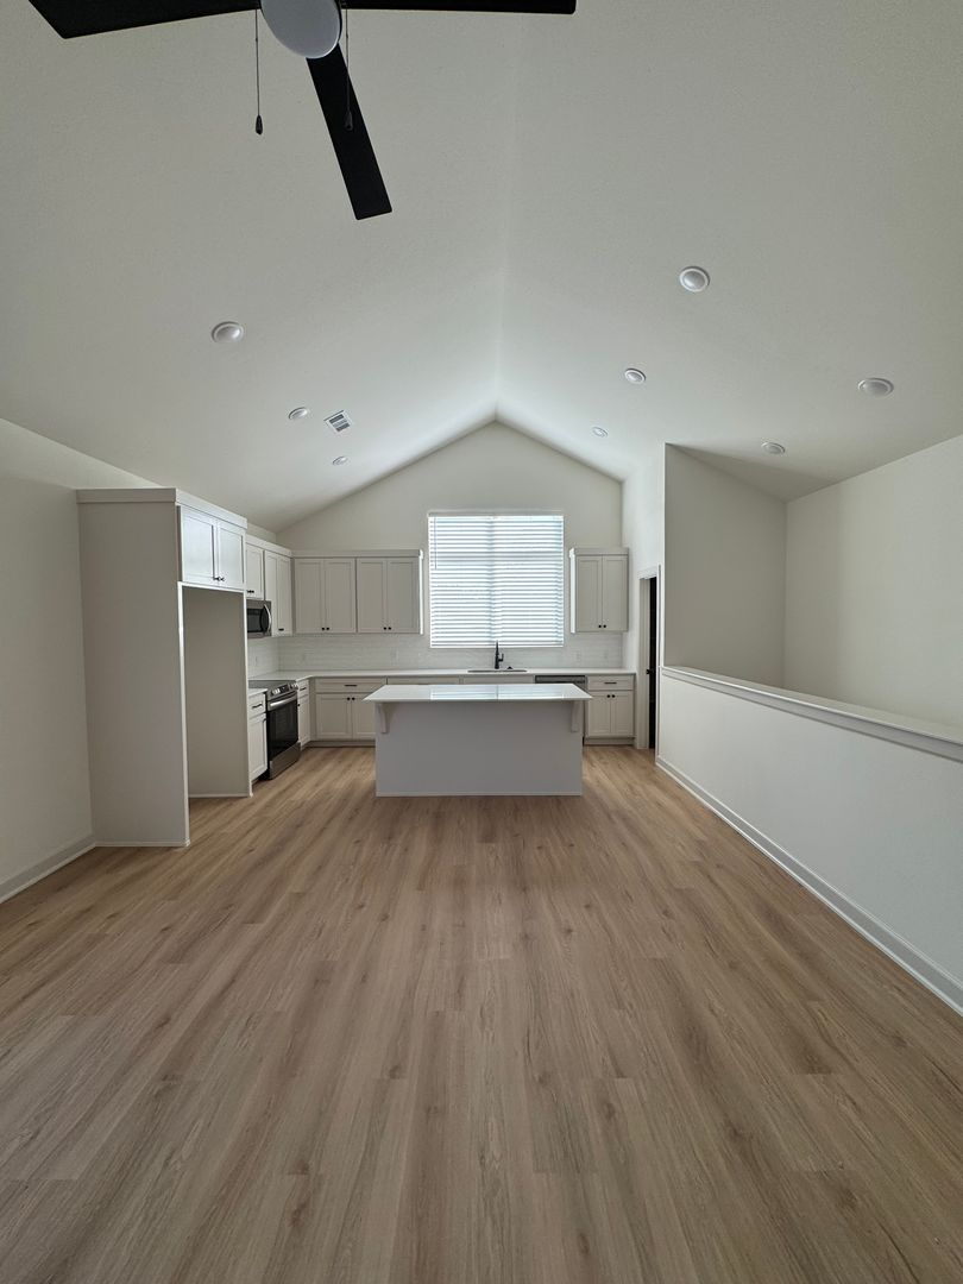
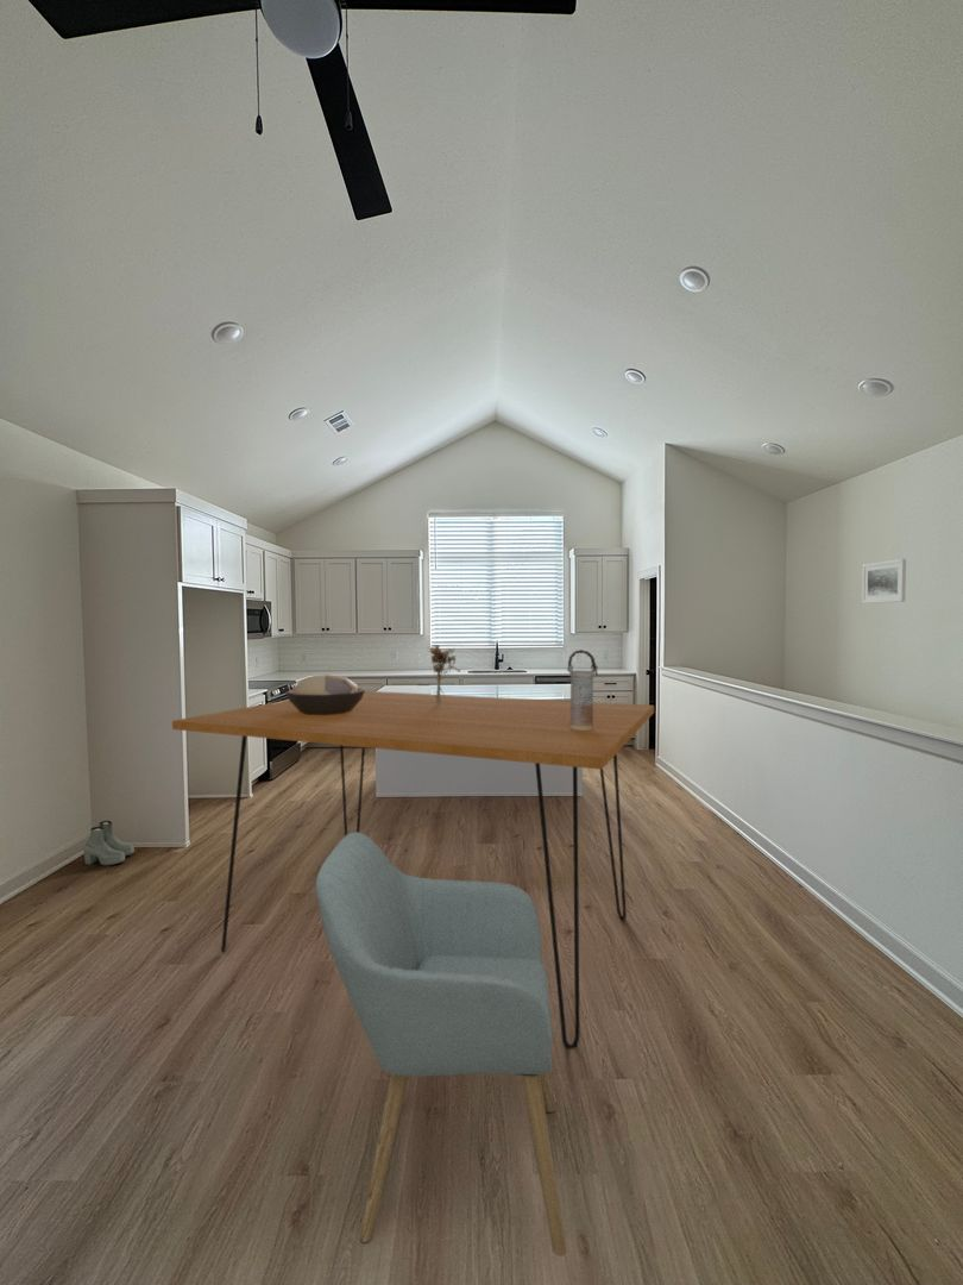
+ chair (445, 1008)
+ decorative bowl (326, 692)
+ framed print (882, 582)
+ vase (581, 689)
+ boots (108, 841)
+ bouquet (442, 675)
+ dining table (434, 753)
